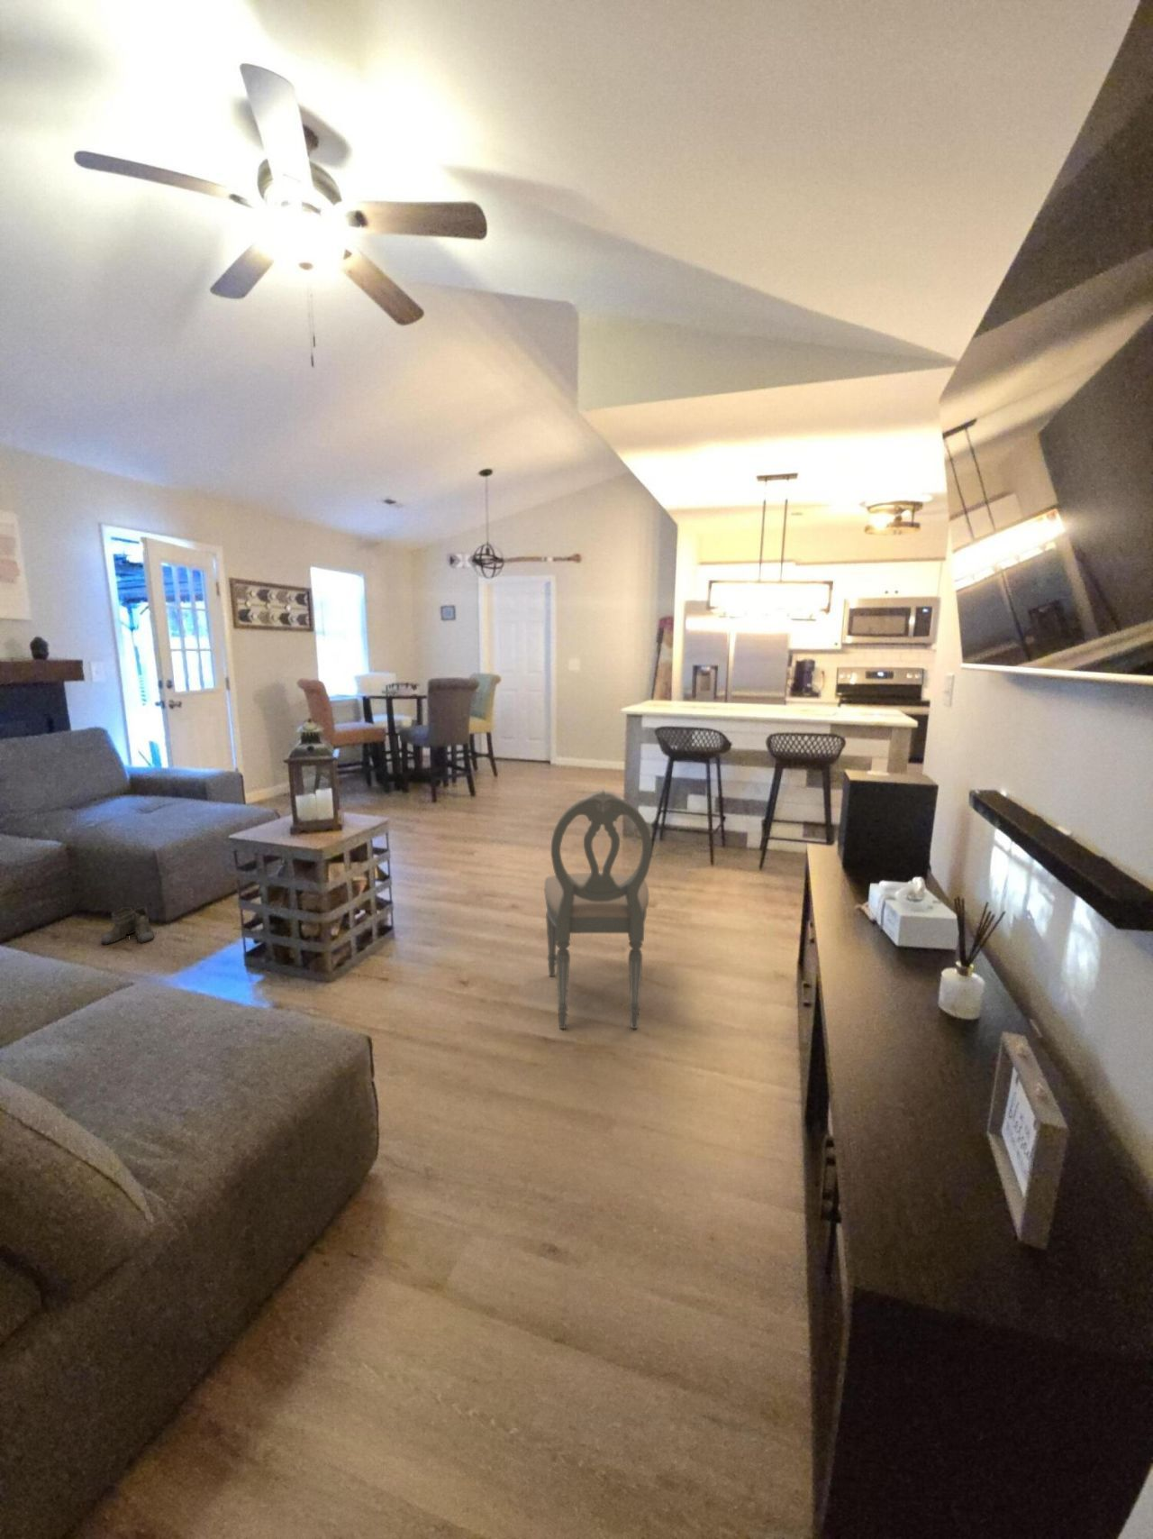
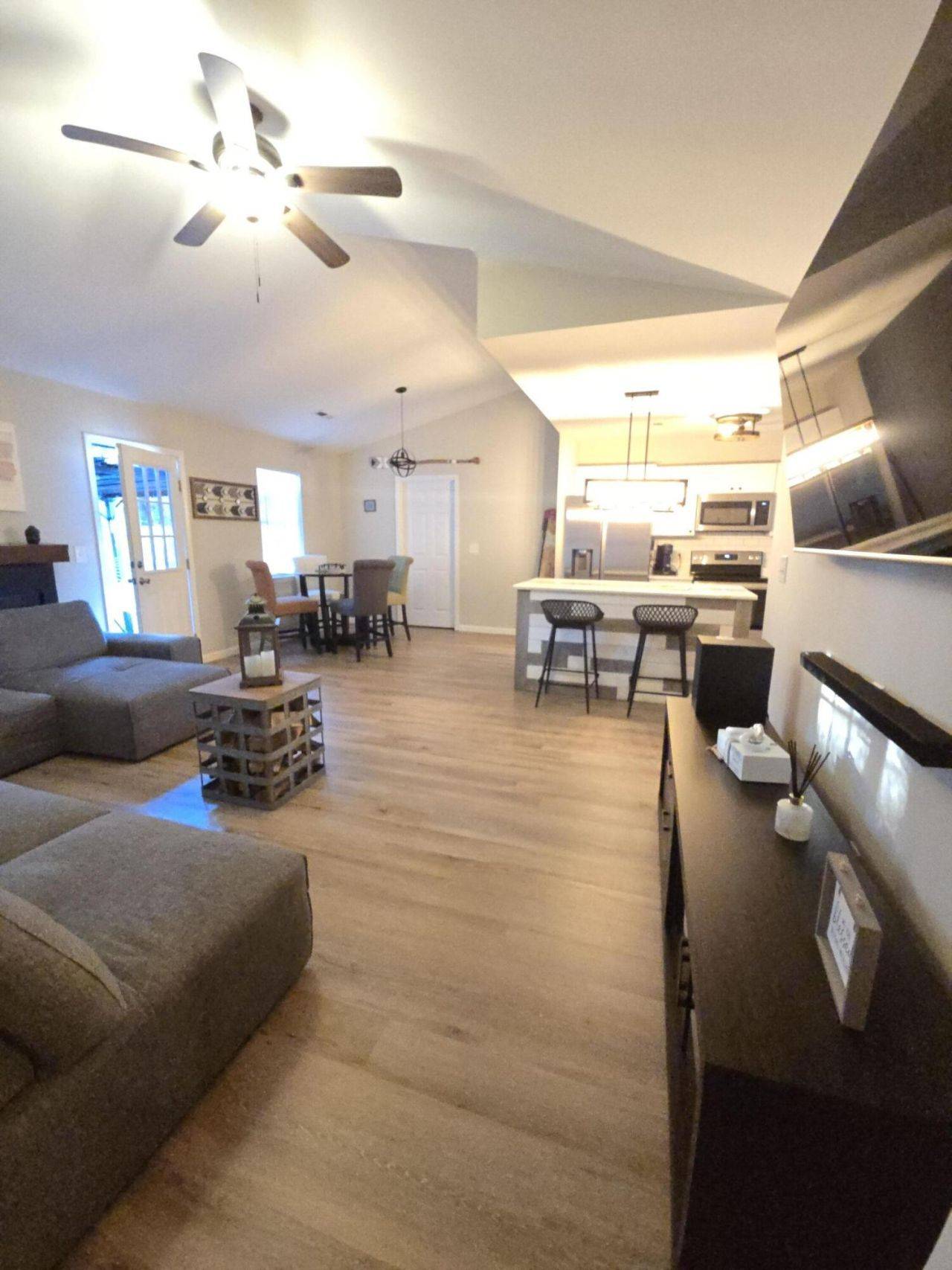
- boots (128, 925)
- dining chair (597, 892)
